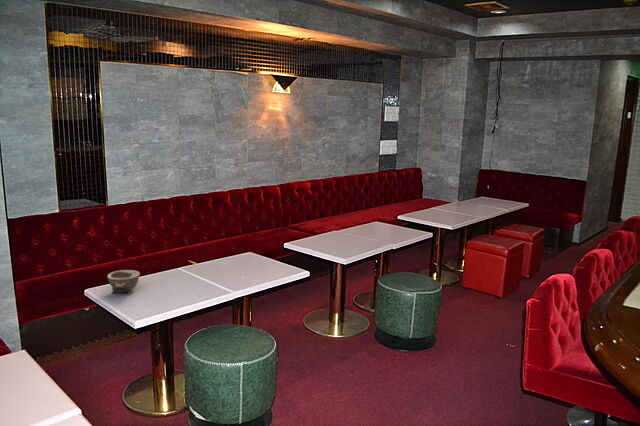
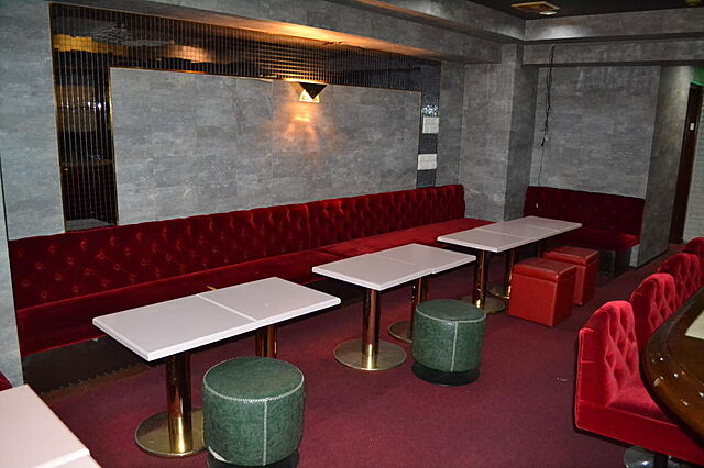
- ashtray (124, 282)
